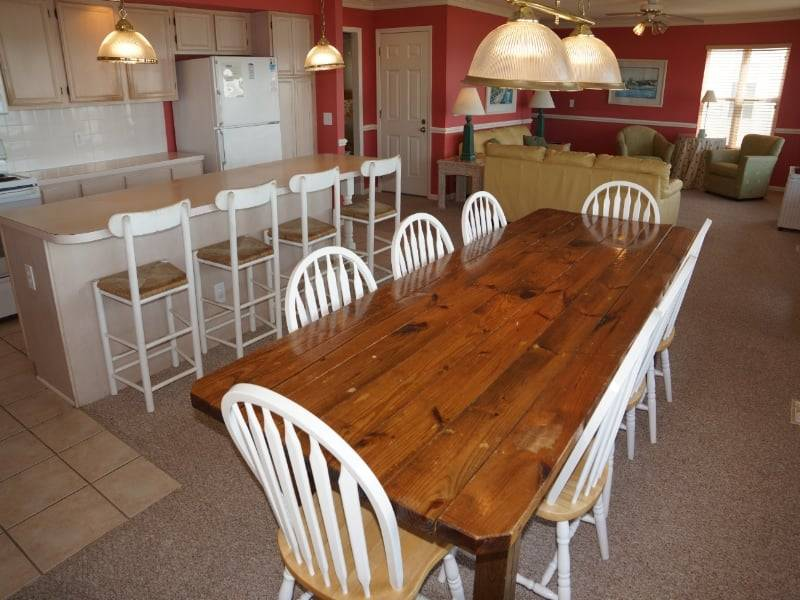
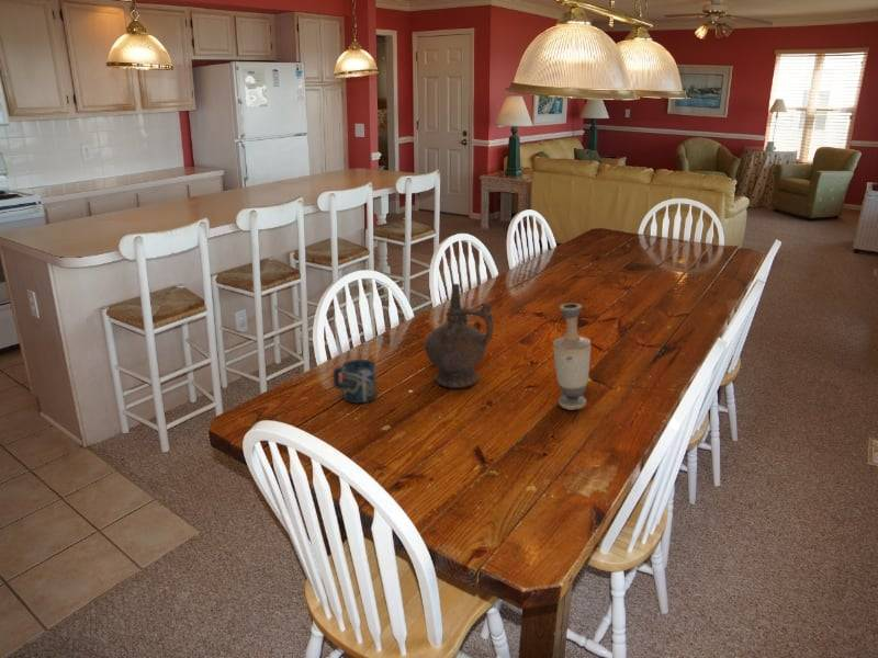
+ cup (353, 379)
+ ceremonial vessel (459, 333)
+ vase (571, 356)
